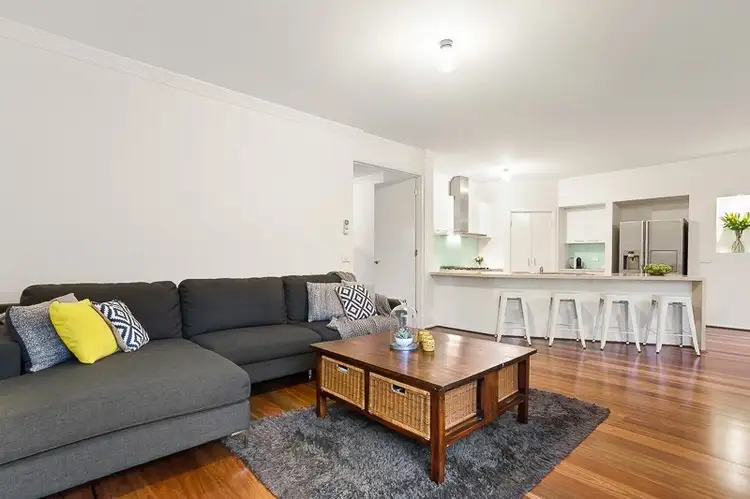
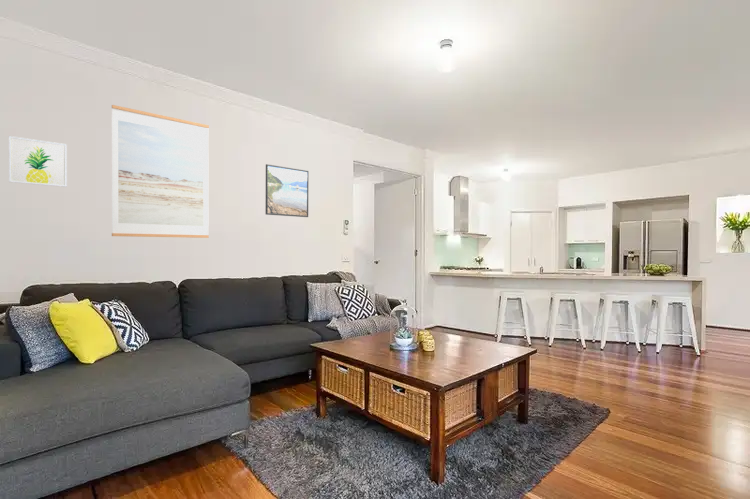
+ wall art (163, 176)
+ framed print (287, 191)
+ wall art (38, 162)
